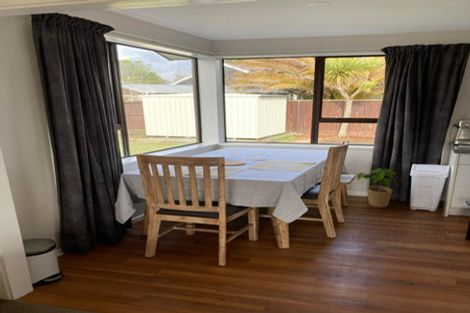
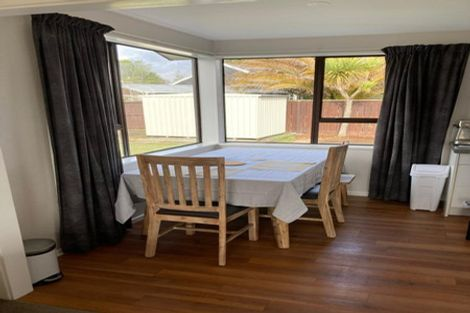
- potted plant (376, 187)
